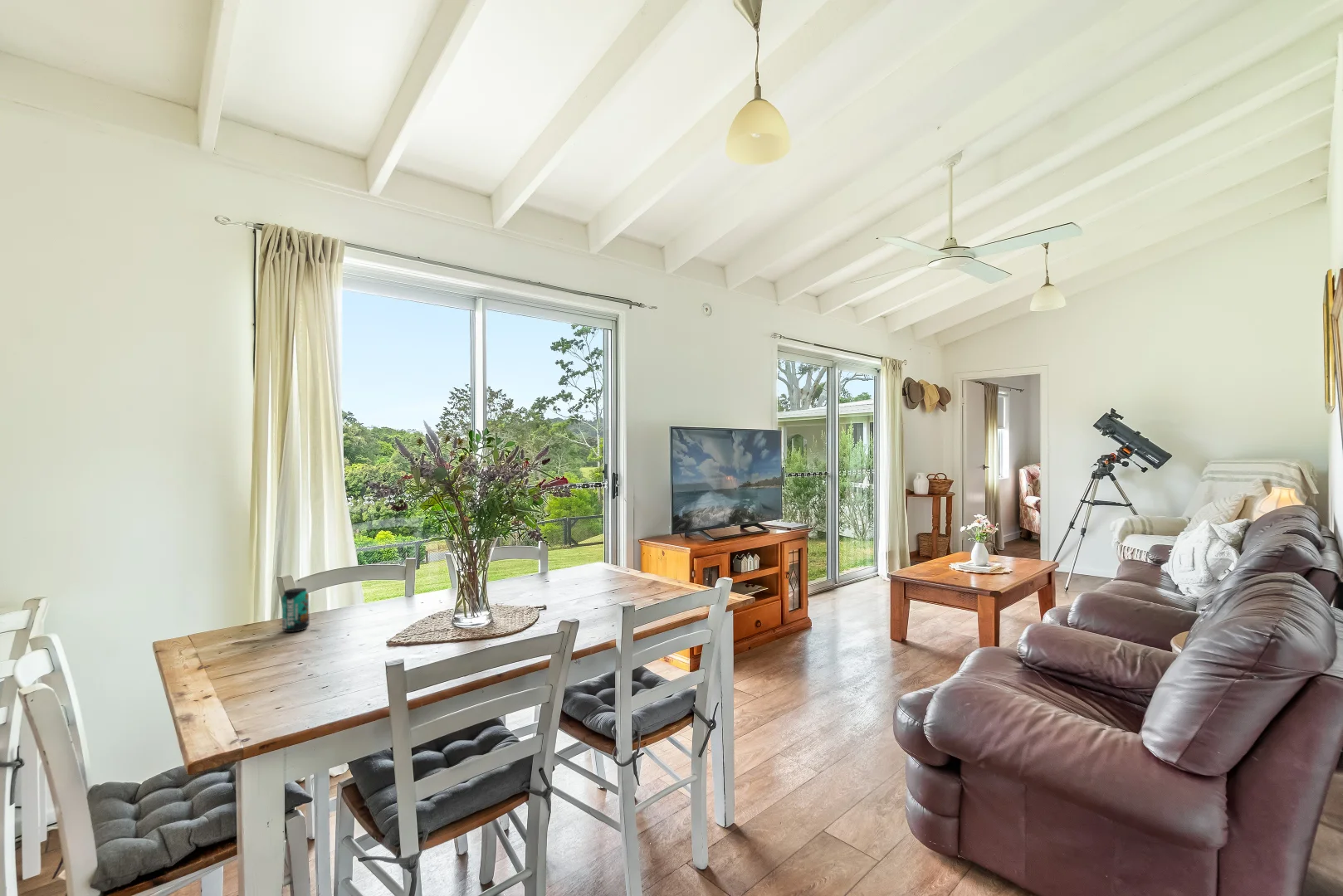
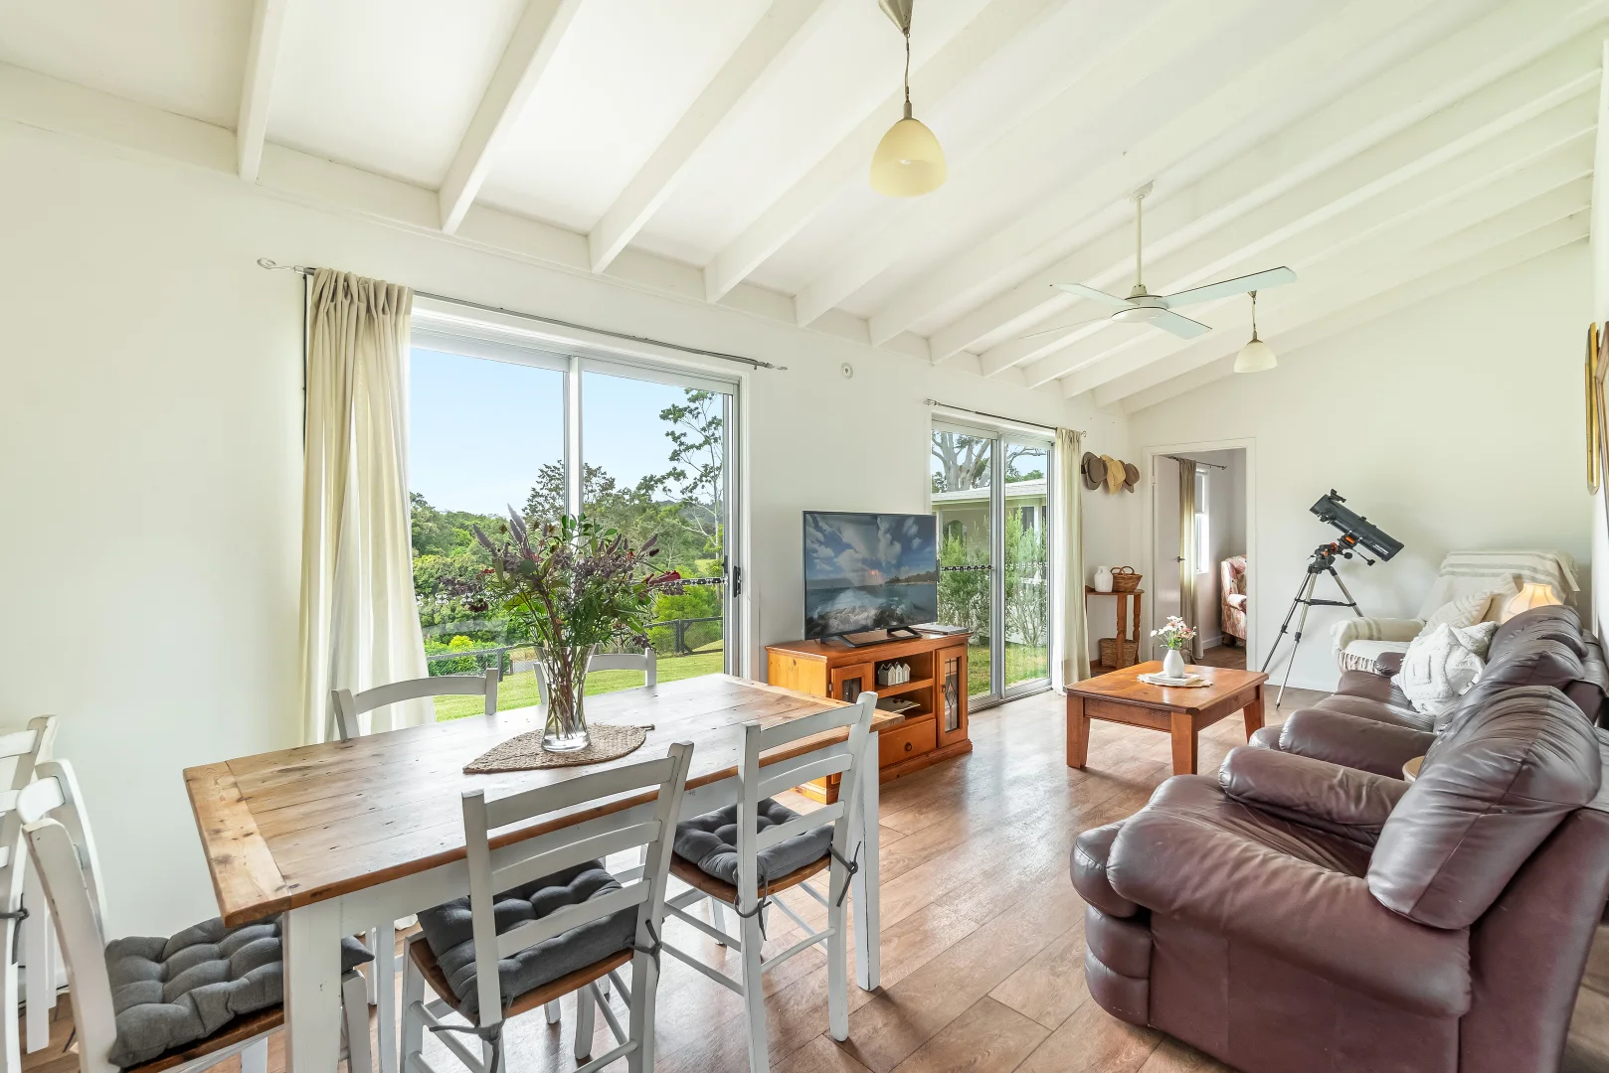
- beverage can (295, 609)
